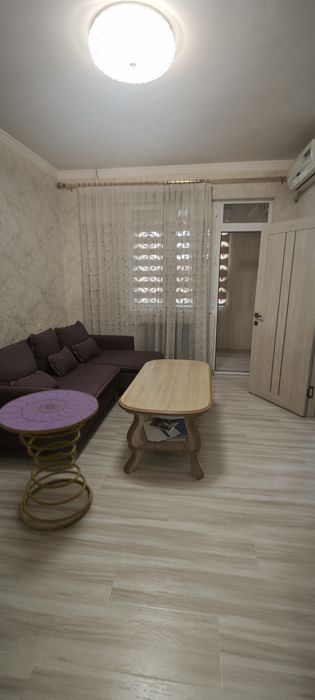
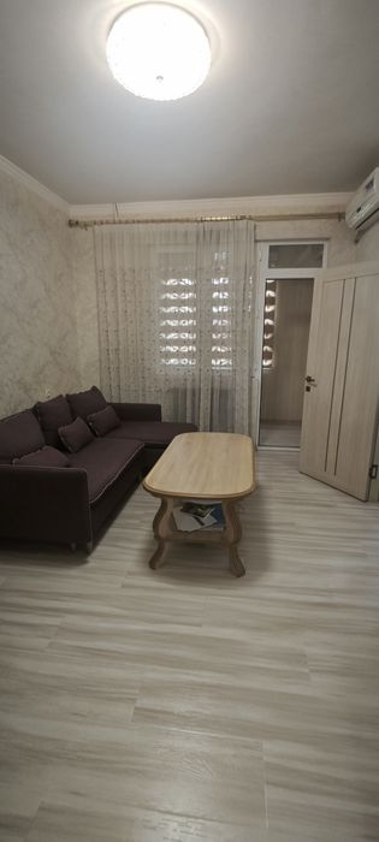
- side table (54, 456)
